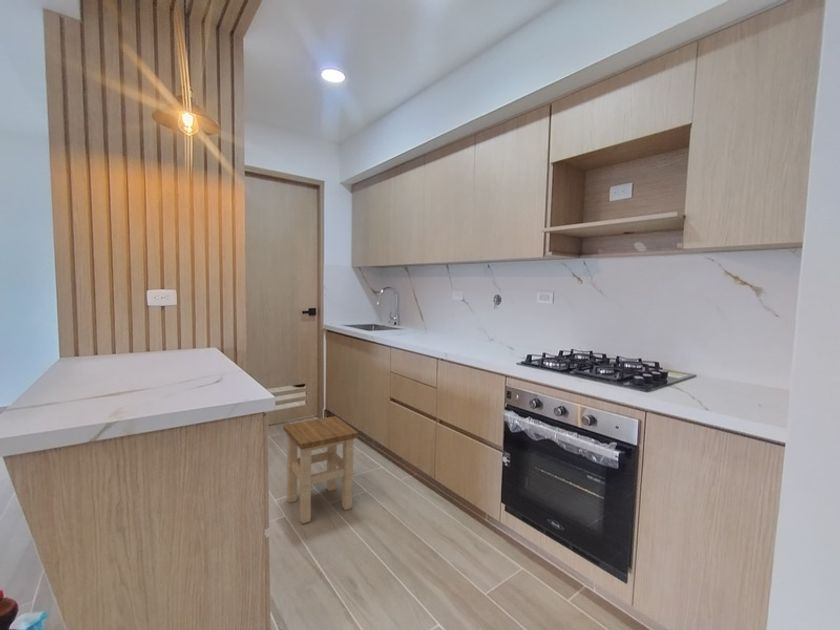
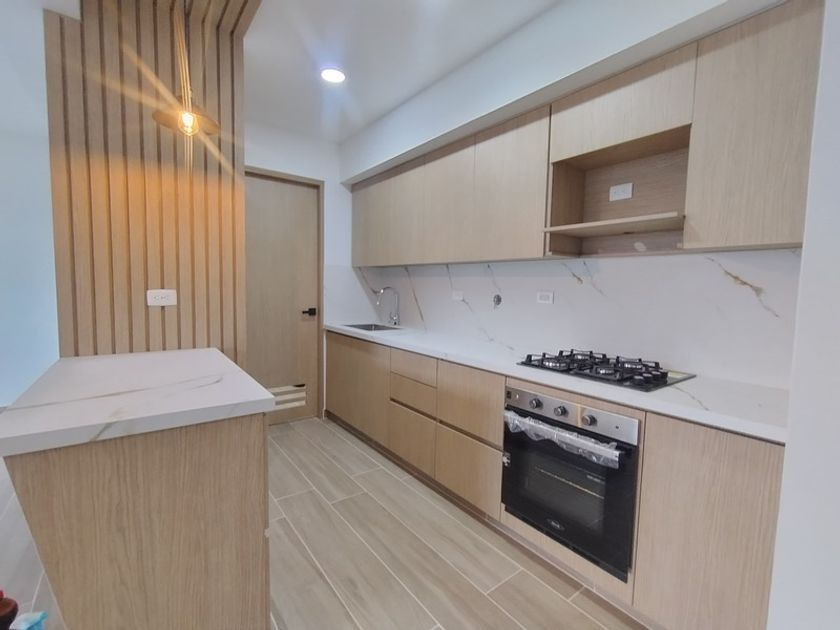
- stool (319, 461)
